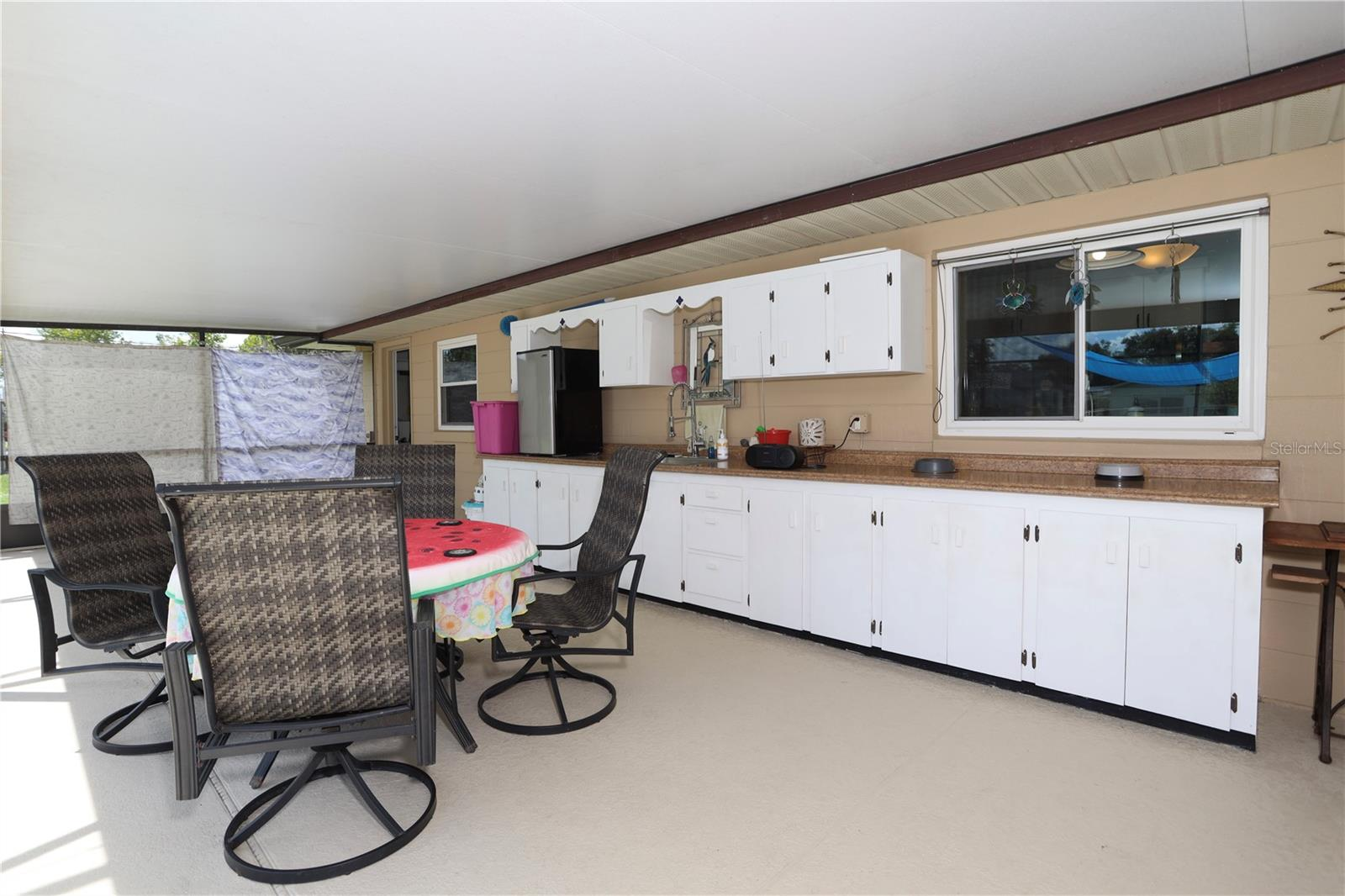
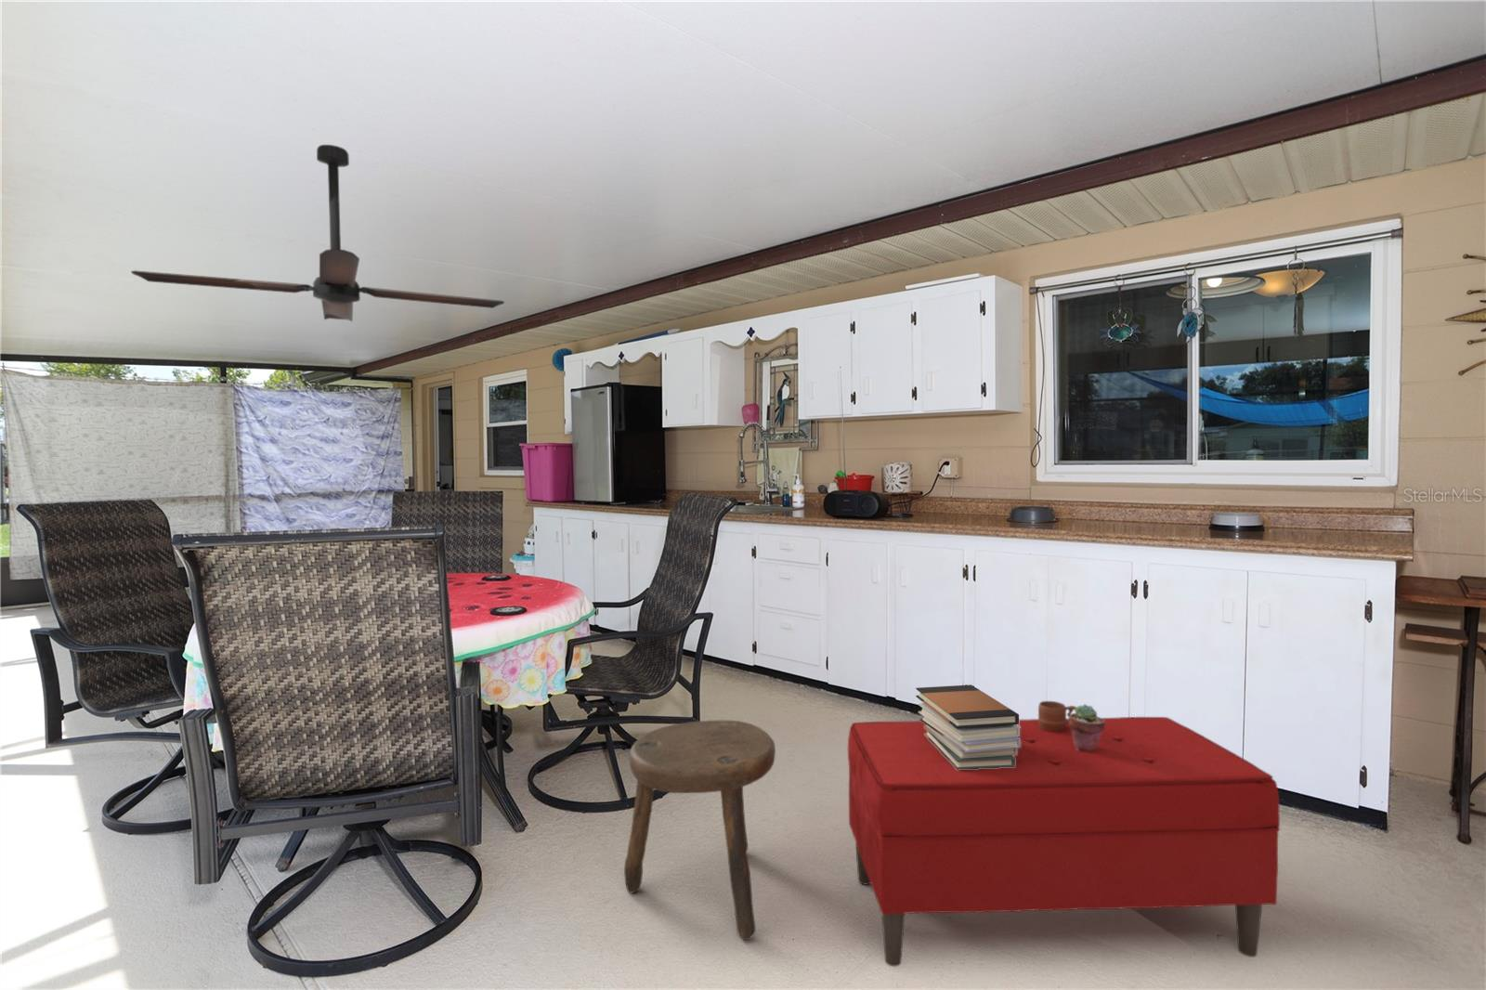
+ mug (1058, 715)
+ ceiling fan (335, 225)
+ book stack (966, 725)
+ bench (1041, 830)
+ potted succulent (1086, 726)
+ stool (723, 818)
